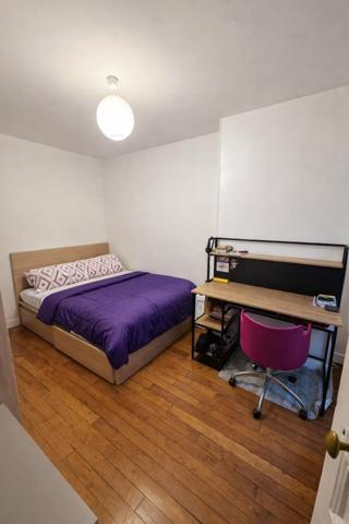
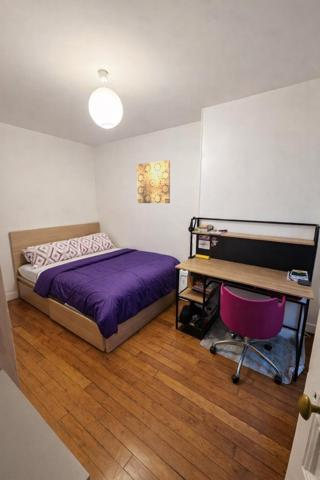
+ wall art (152, 183)
